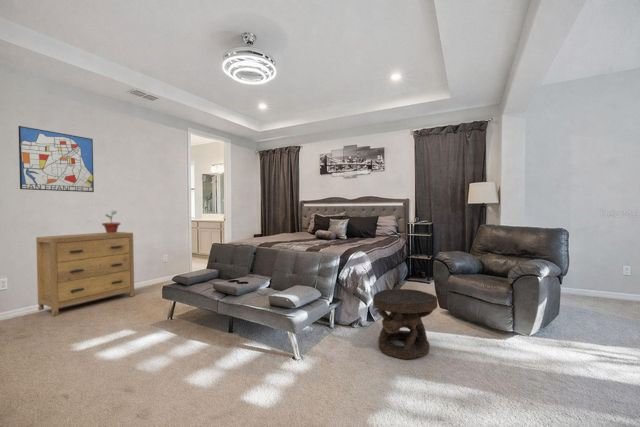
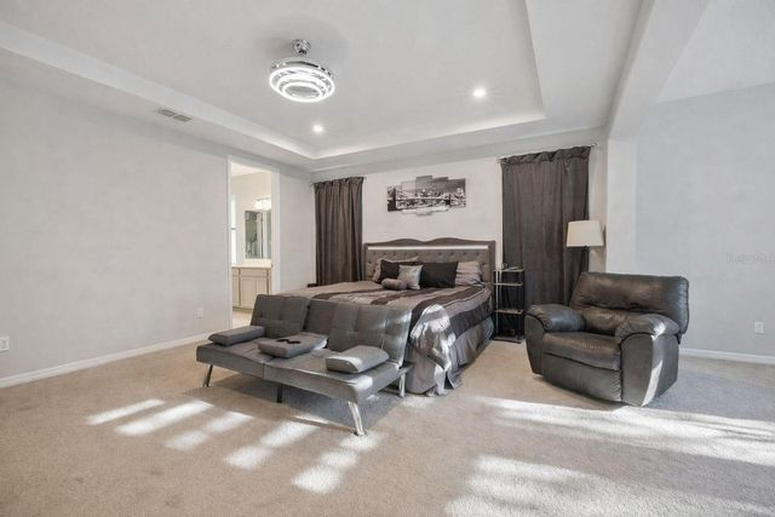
- dresser (89, 268)
- potted plant (111, 221)
- side table (403, 320)
- wall art (59, 161)
